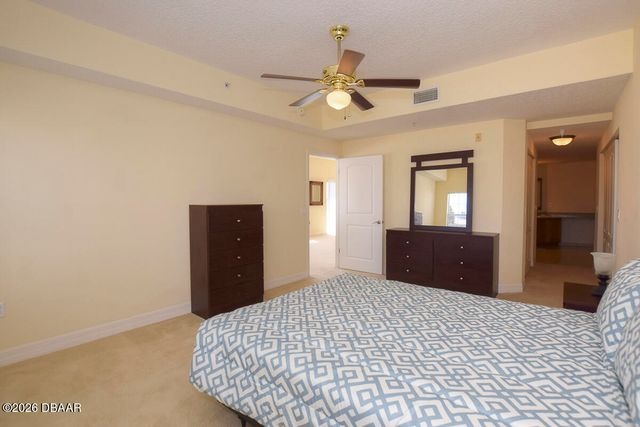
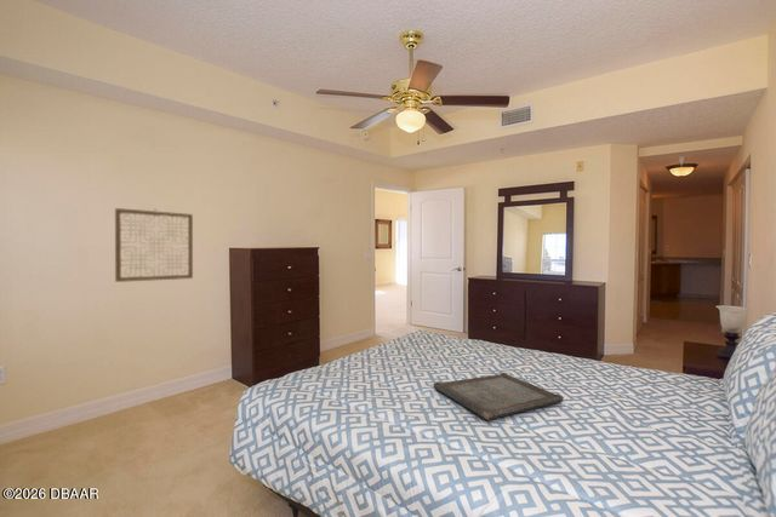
+ wall art (156, 243)
+ serving tray (496, 392)
